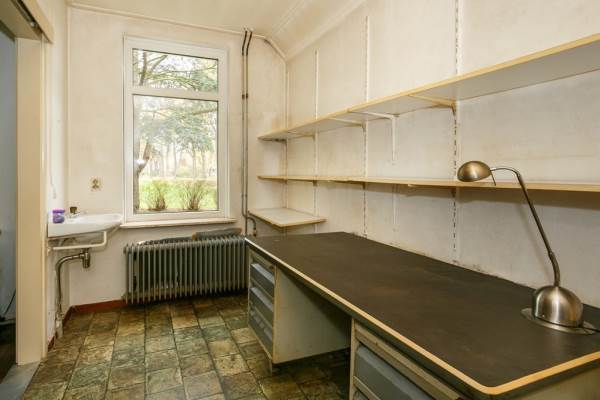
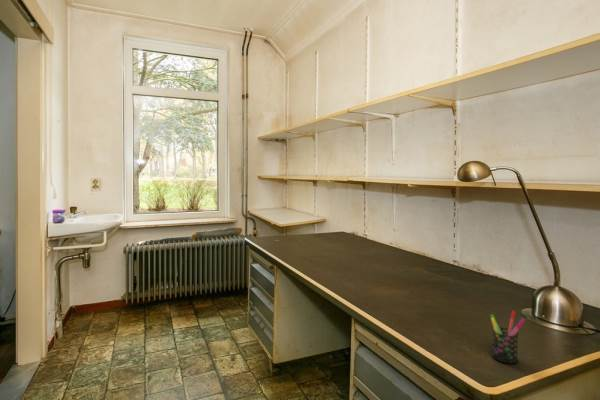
+ pen holder (503, 334)
